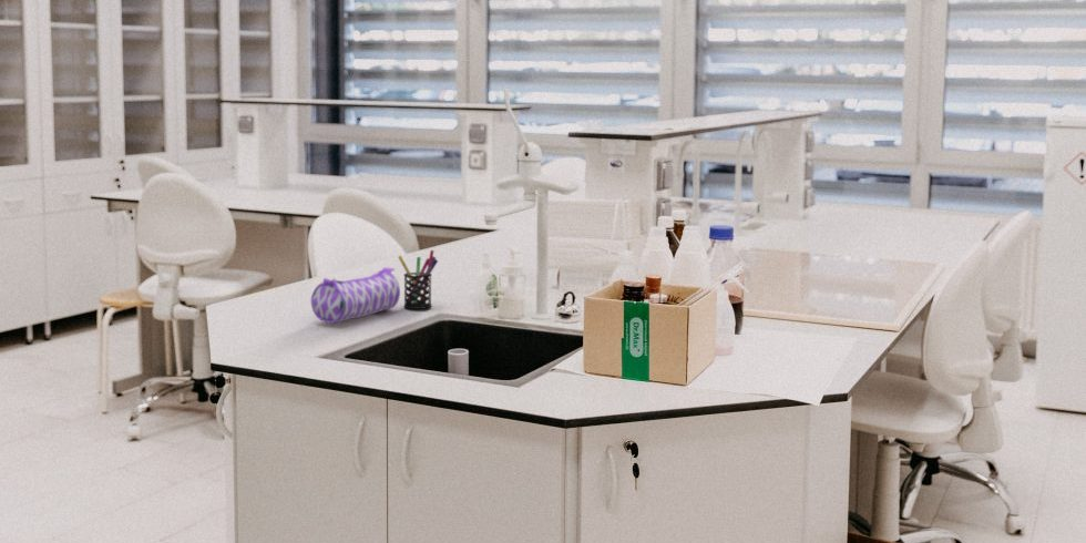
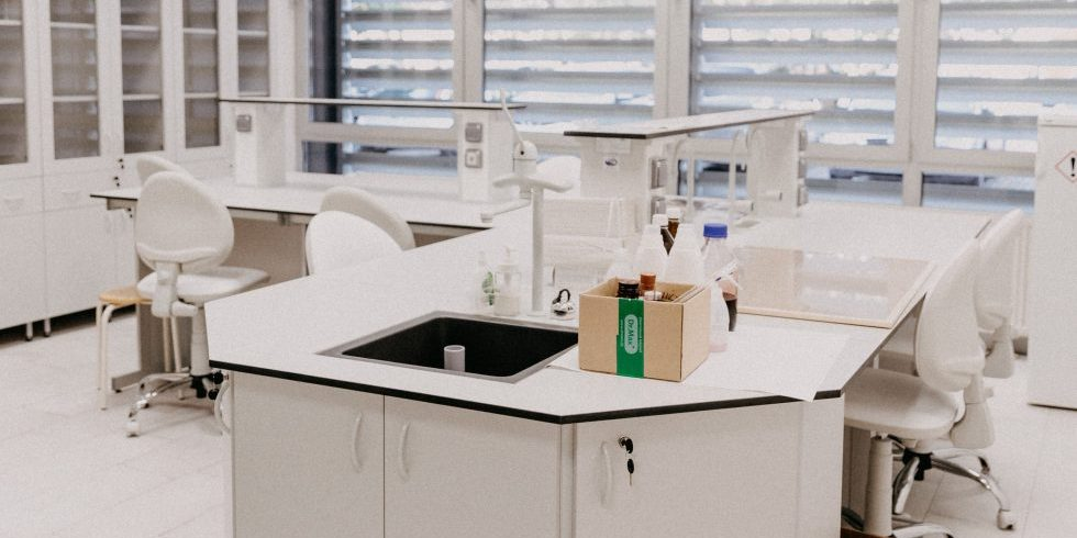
- pen holder (419, 278)
- pencil case (356, 294)
